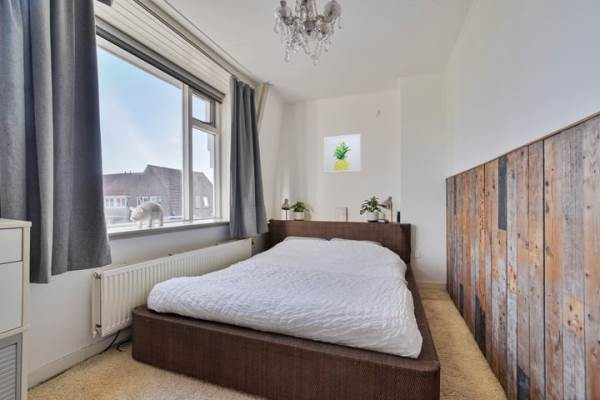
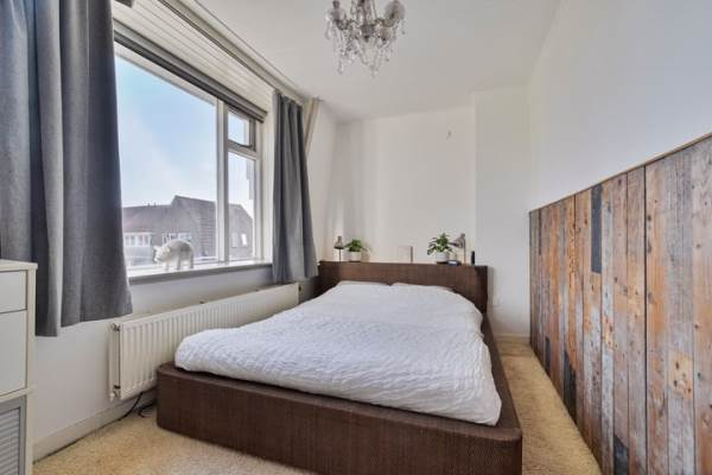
- wall art (342, 153)
